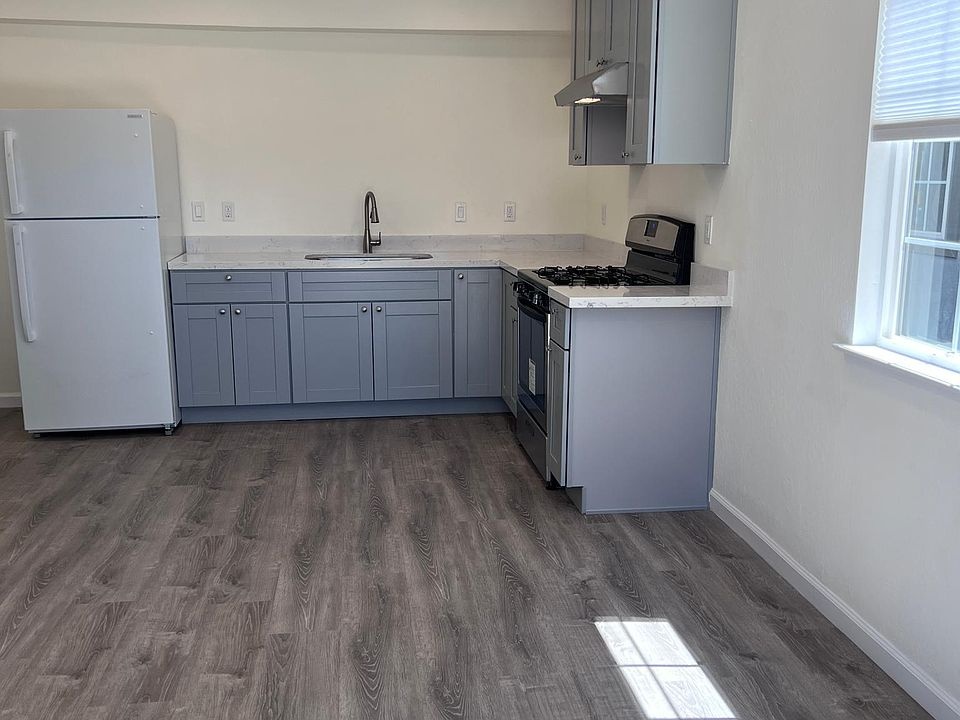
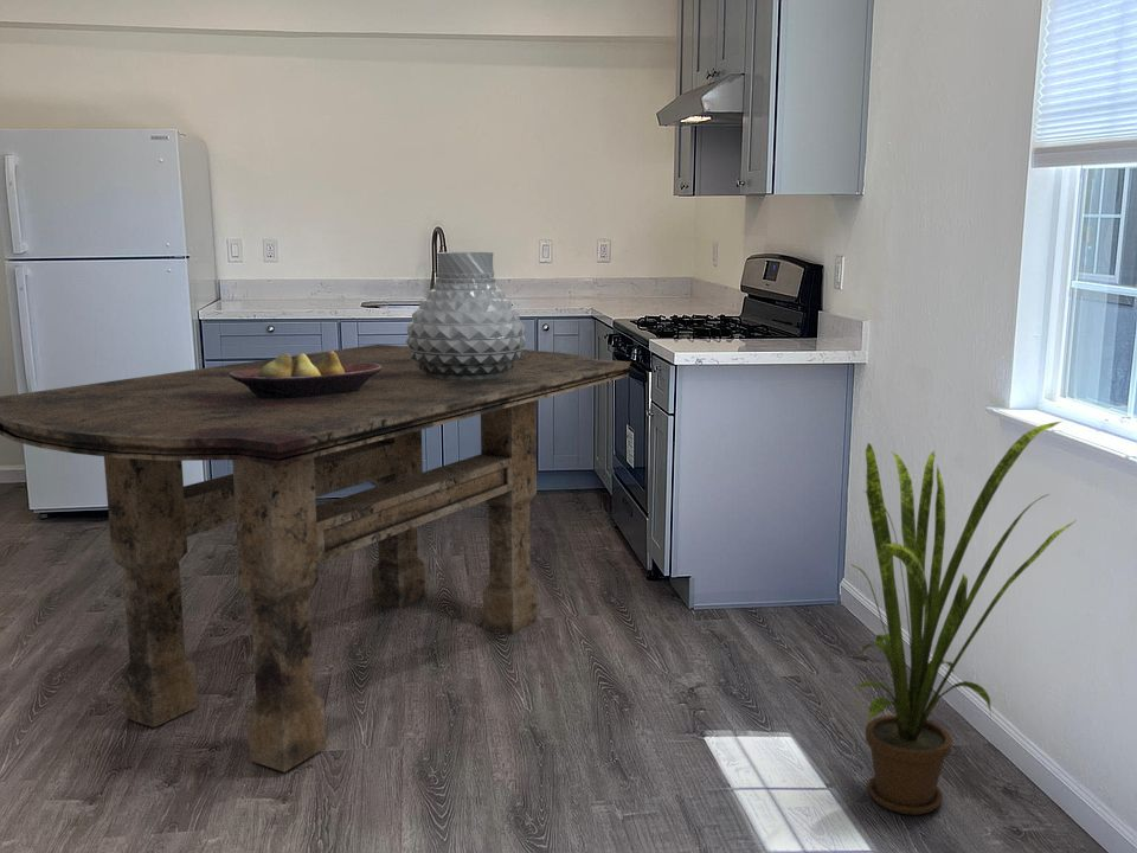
+ dining table (348, 525)
+ fruit bowl (308, 371)
+ vase (465, 313)
+ house plant (931, 613)
